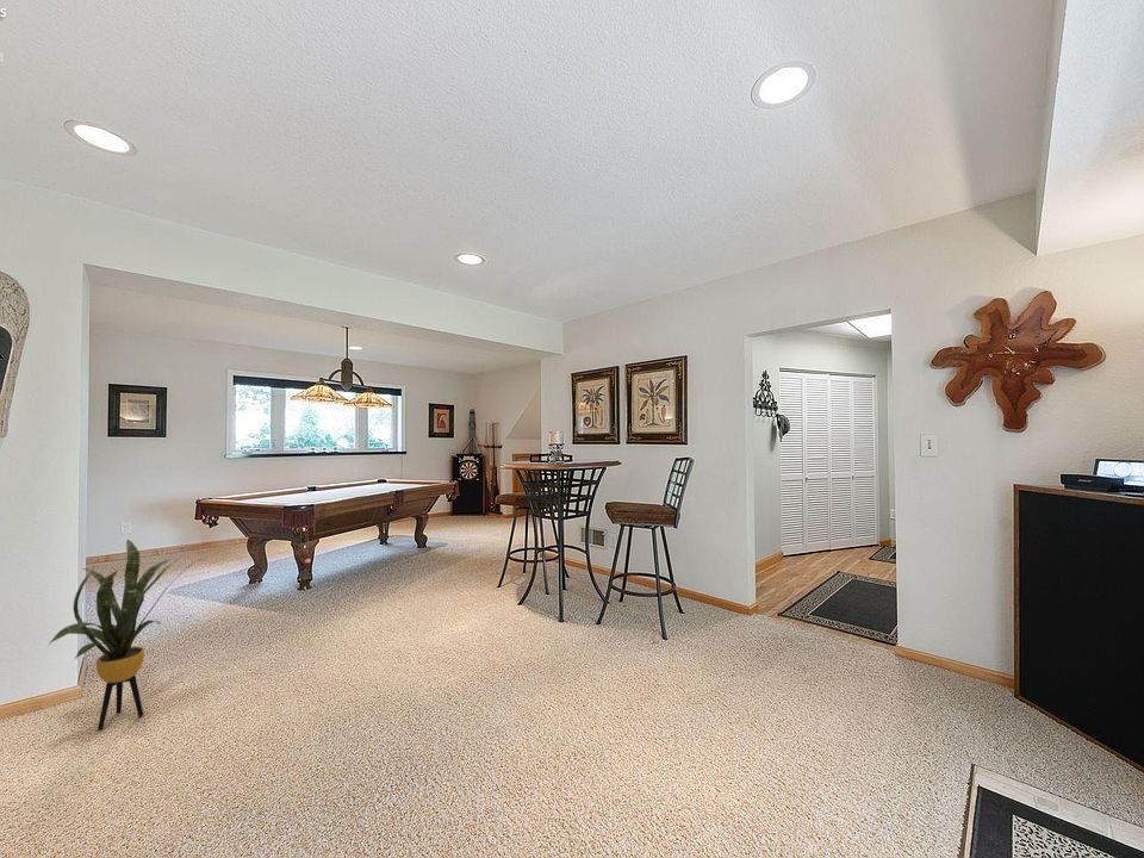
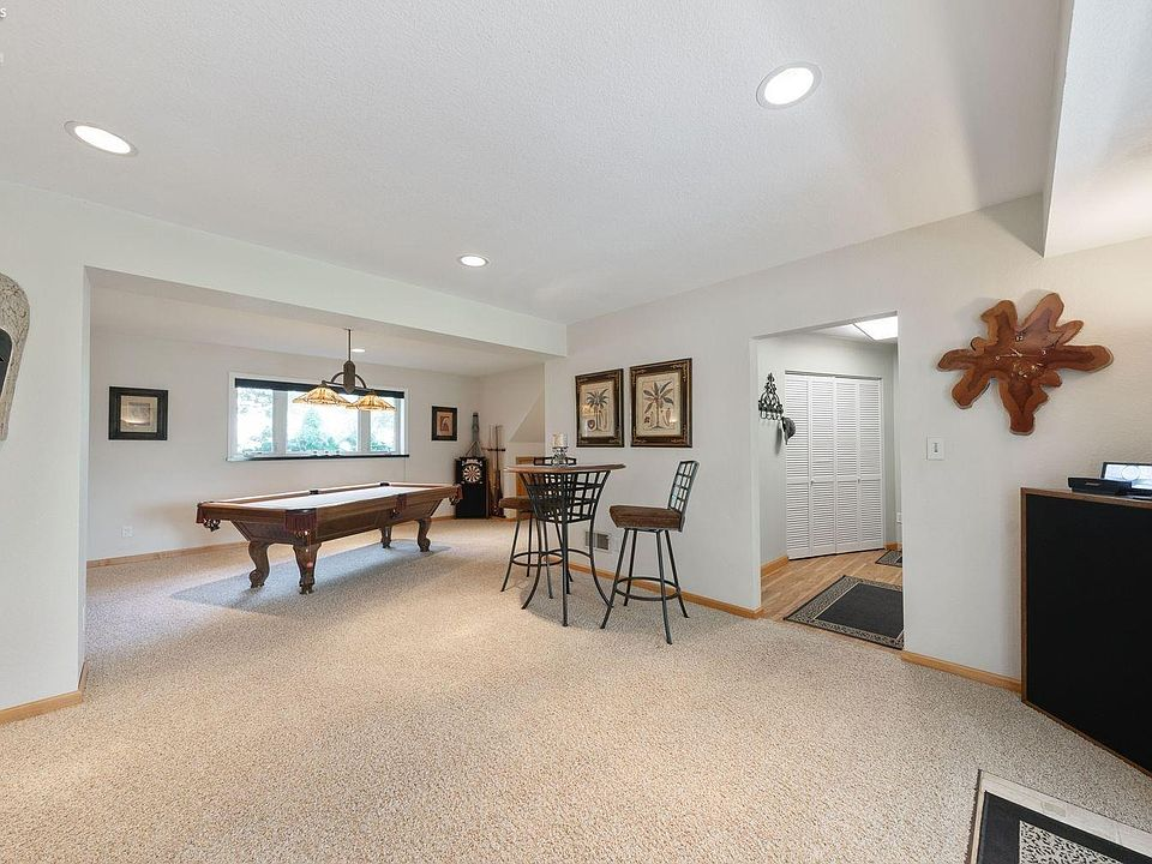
- house plant (131, 630)
